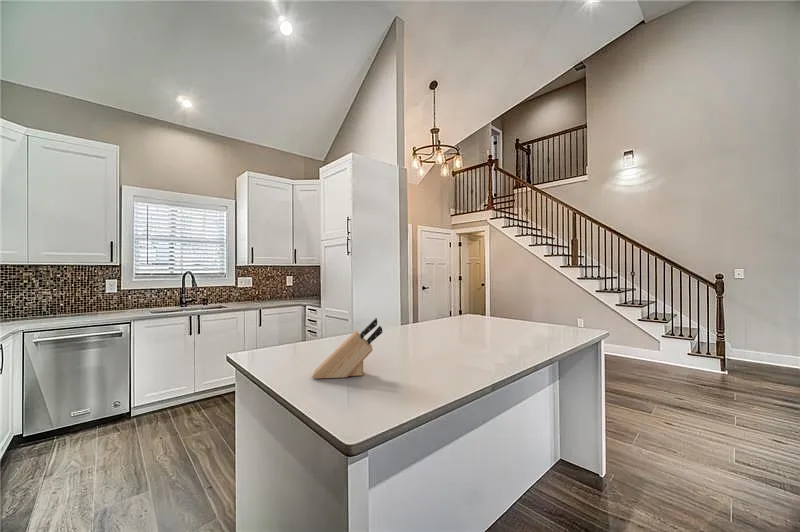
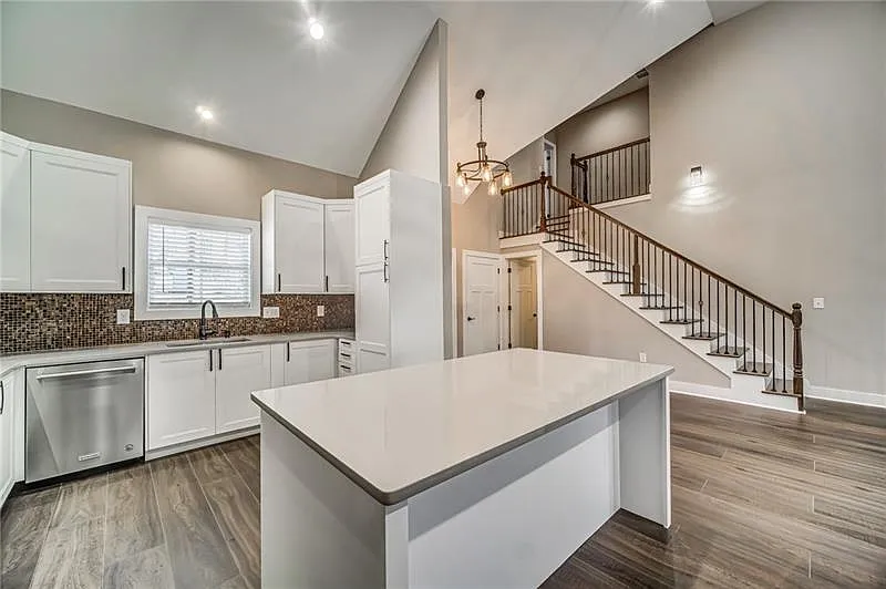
- knife block (348, 346)
